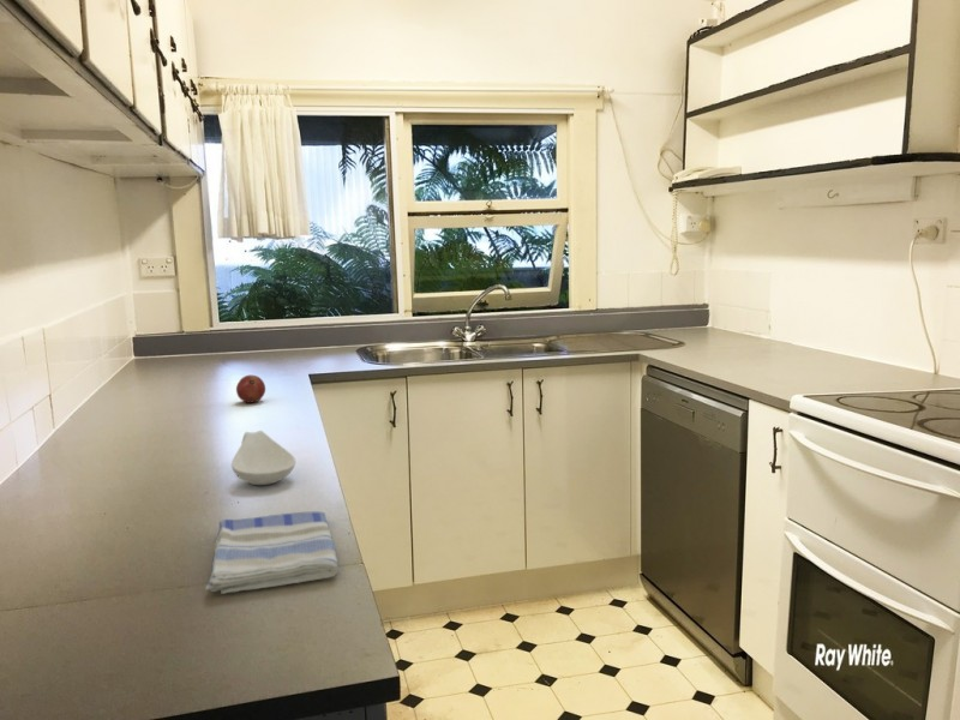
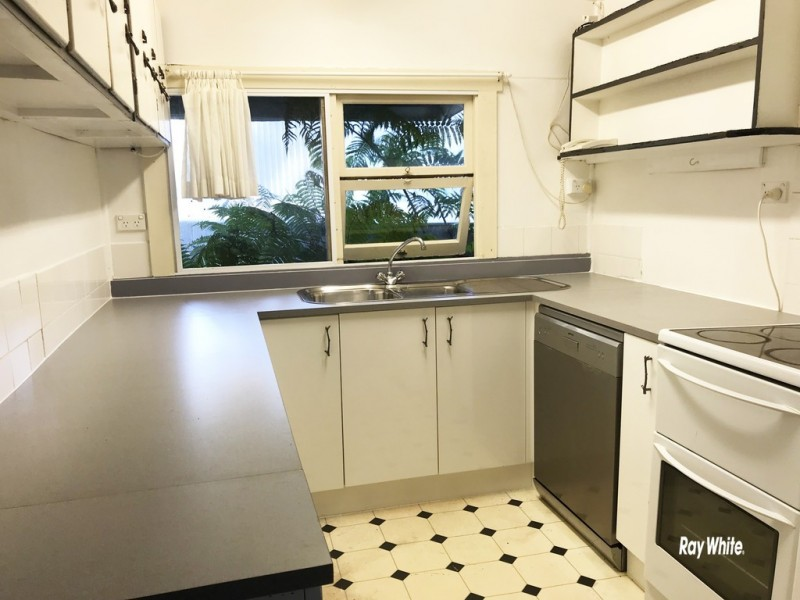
- spoon rest (258, 455)
- dish towel (272, 545)
- fruit (250, 388)
